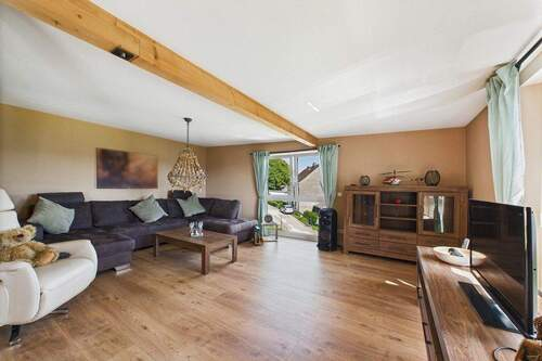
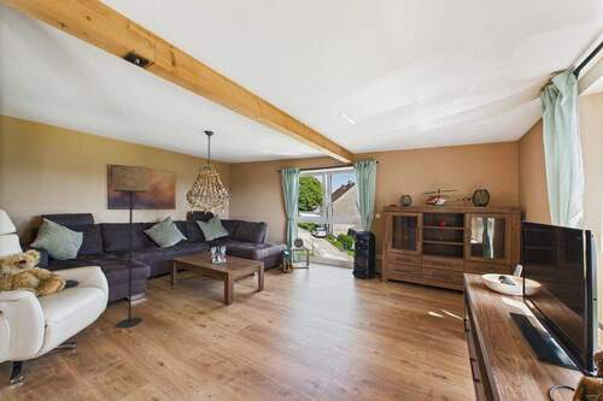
+ floor lamp (130, 244)
